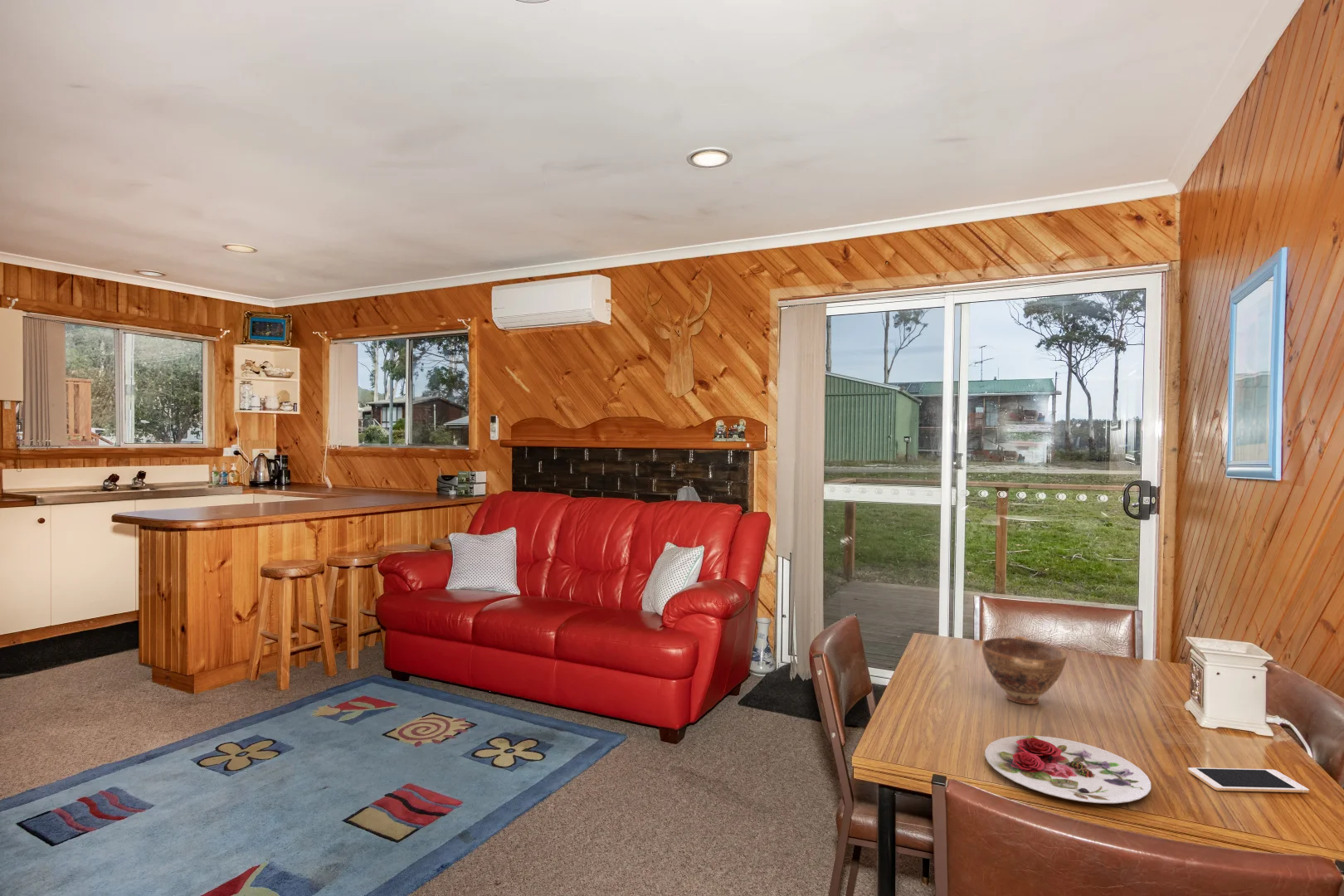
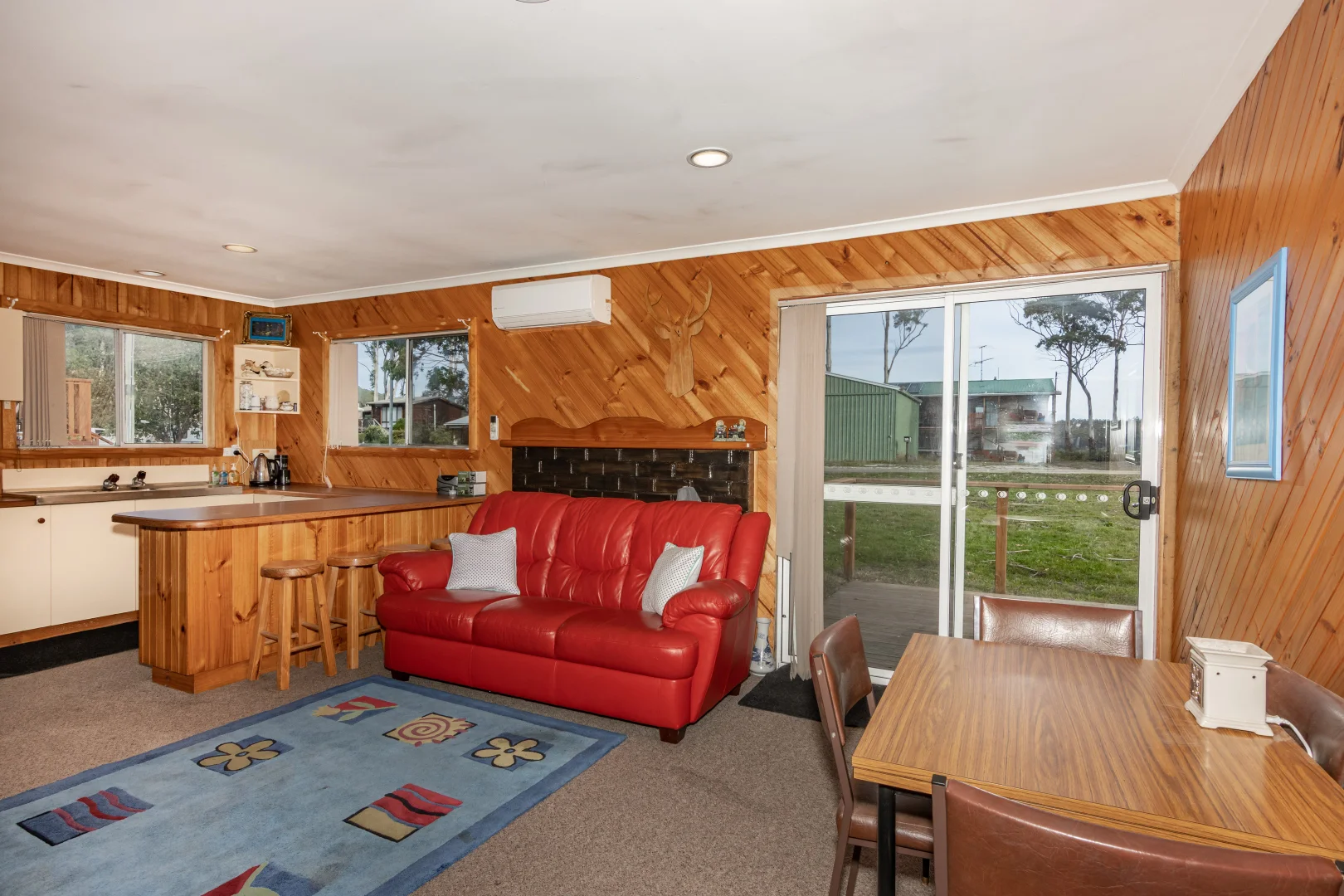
- plate (1064, 765)
- cell phone (1246, 780)
- bowl (1022, 673)
